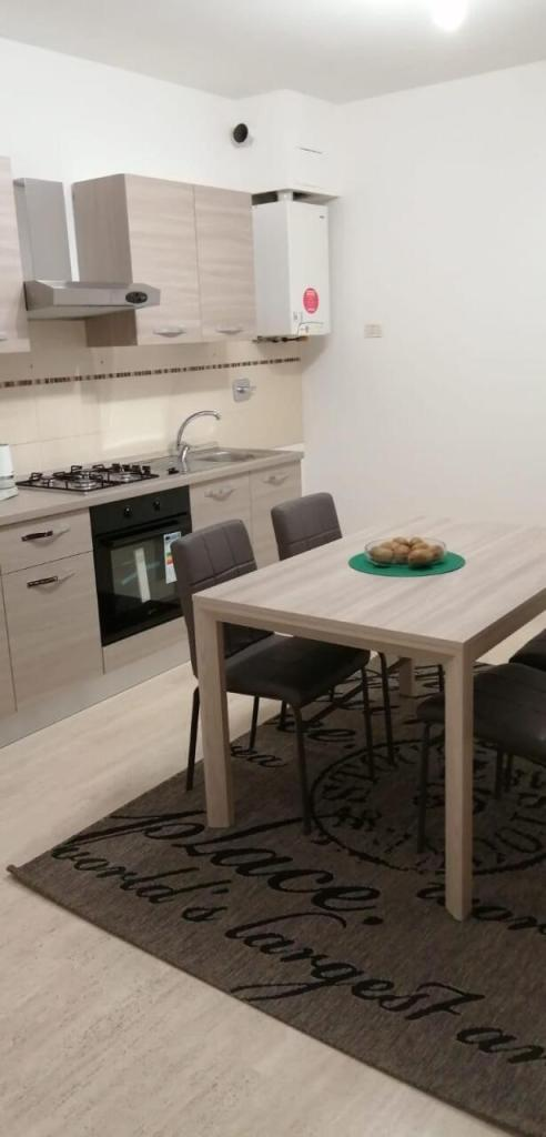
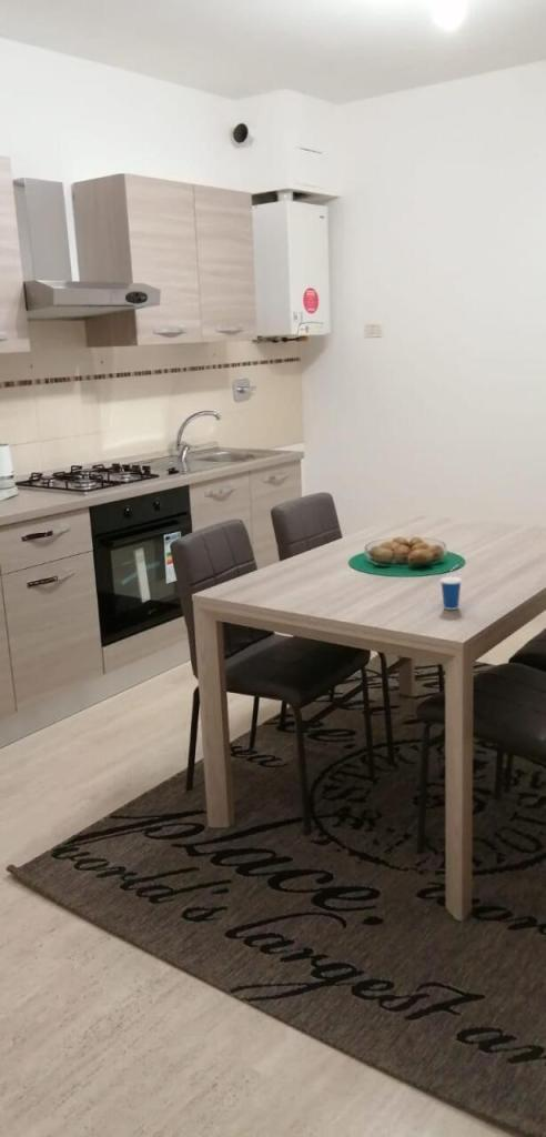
+ cup (451, 585)
